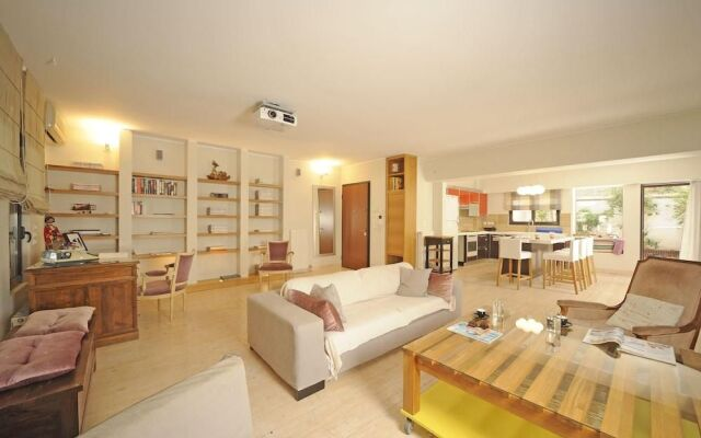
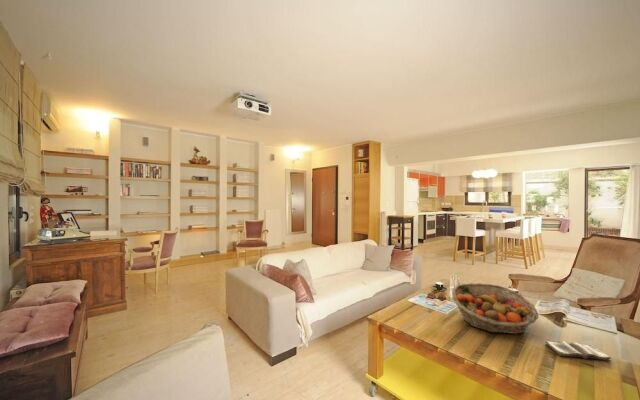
+ diary (576, 349)
+ fruit basket (491, 307)
